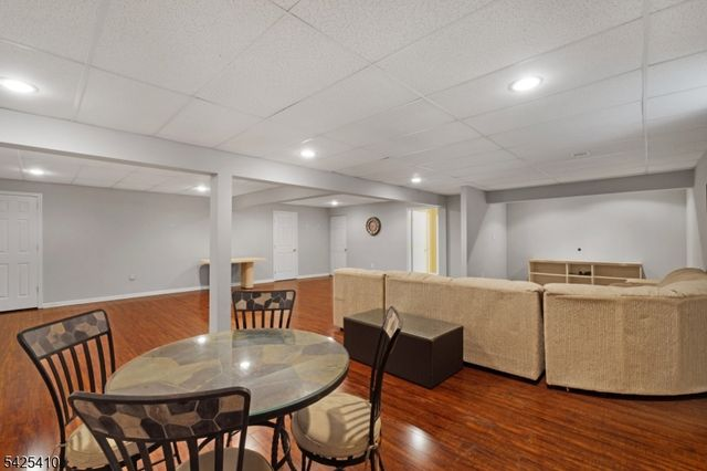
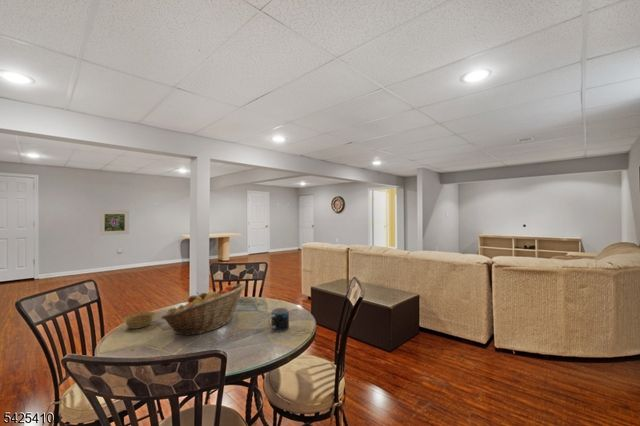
+ fruit basket (207, 305)
+ bowl (139, 321)
+ mug (277, 320)
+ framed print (114, 222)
